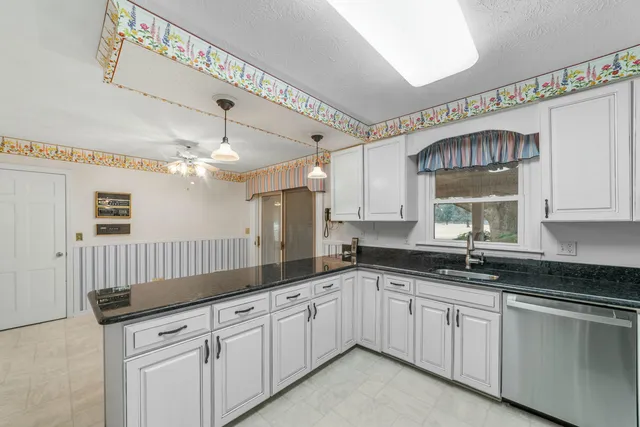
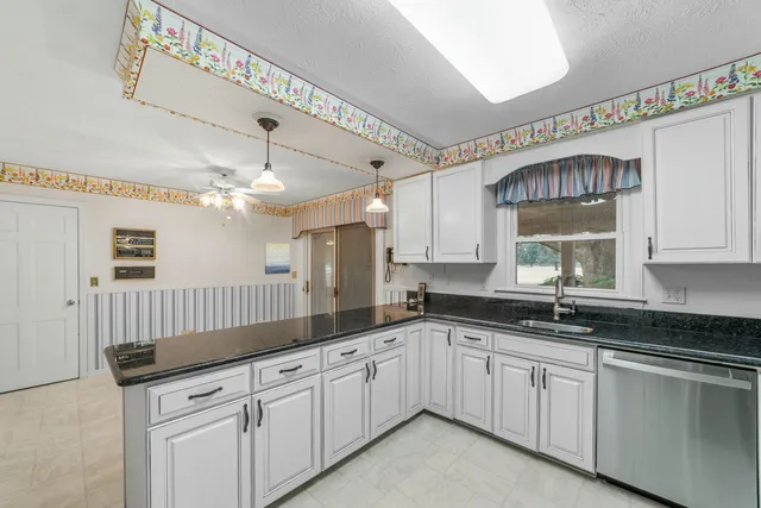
+ wall art (277, 258)
